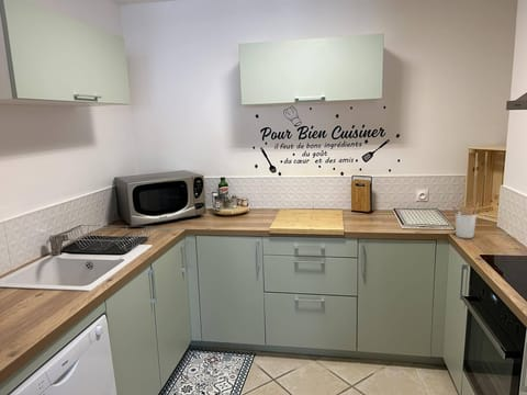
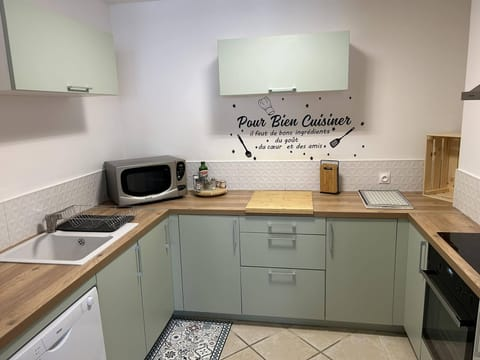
- utensil holder (466, 219)
